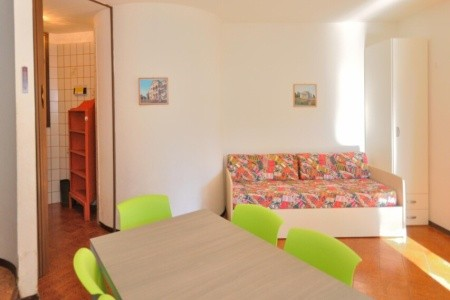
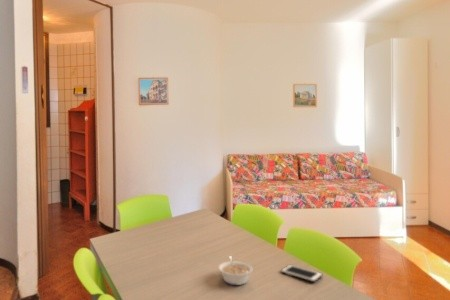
+ legume (234, 272)
+ cell phone (301, 273)
